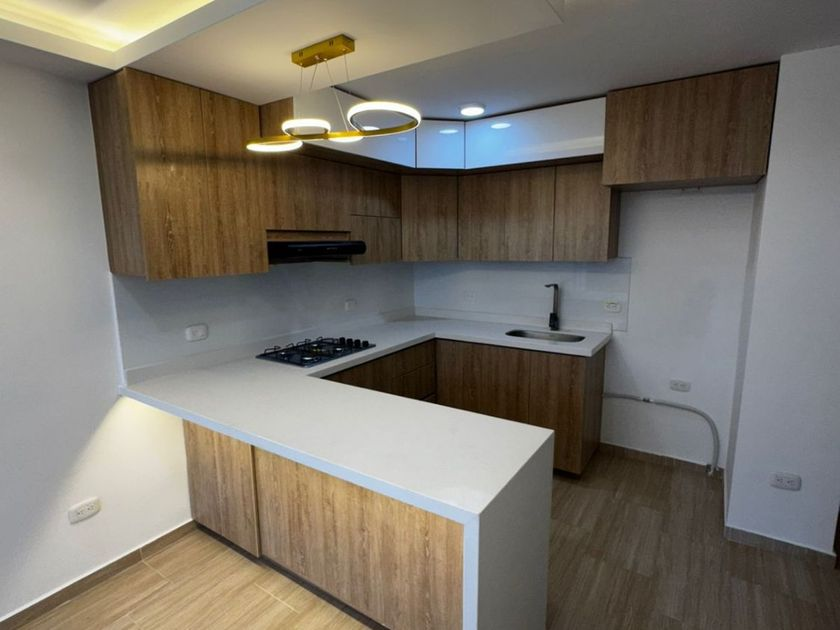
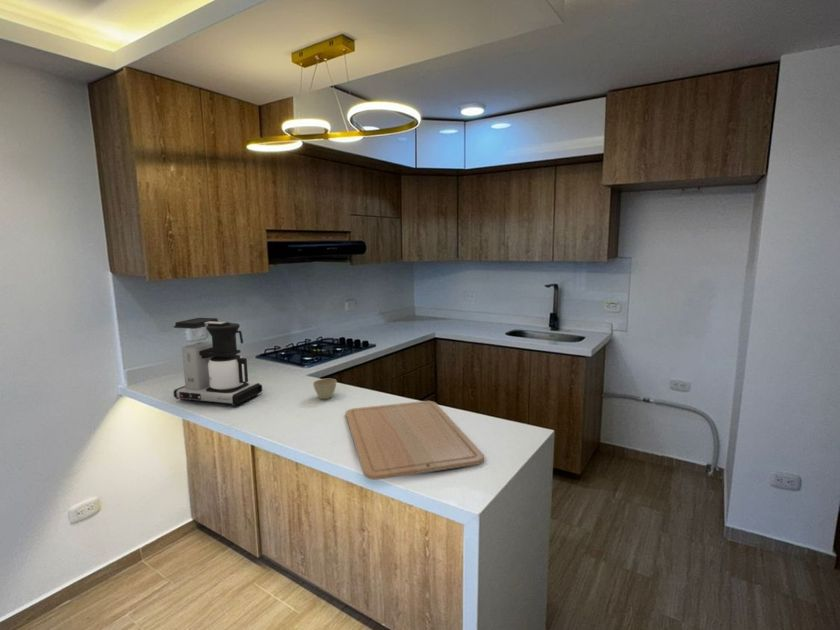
+ chopping board (406, 432)
+ coffee maker (216, 360)
+ flower pot (325, 389)
